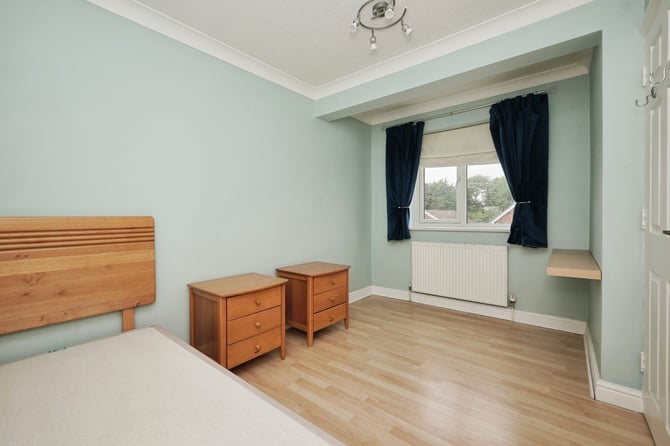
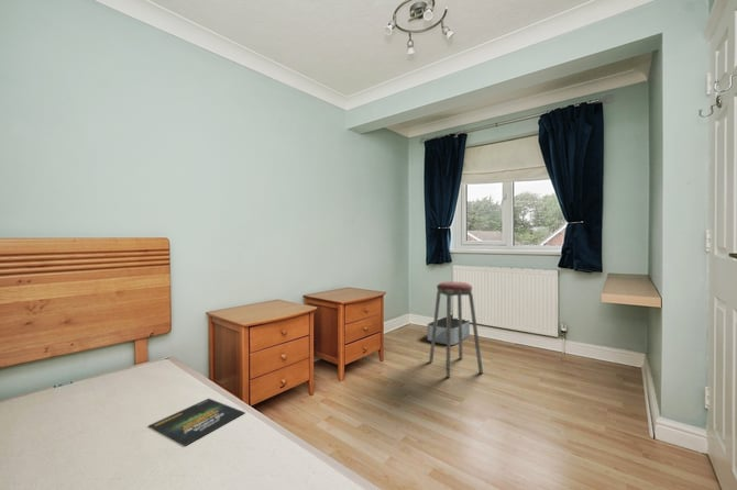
+ music stool (450, 324)
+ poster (198, 419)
+ storage bin (451, 330)
